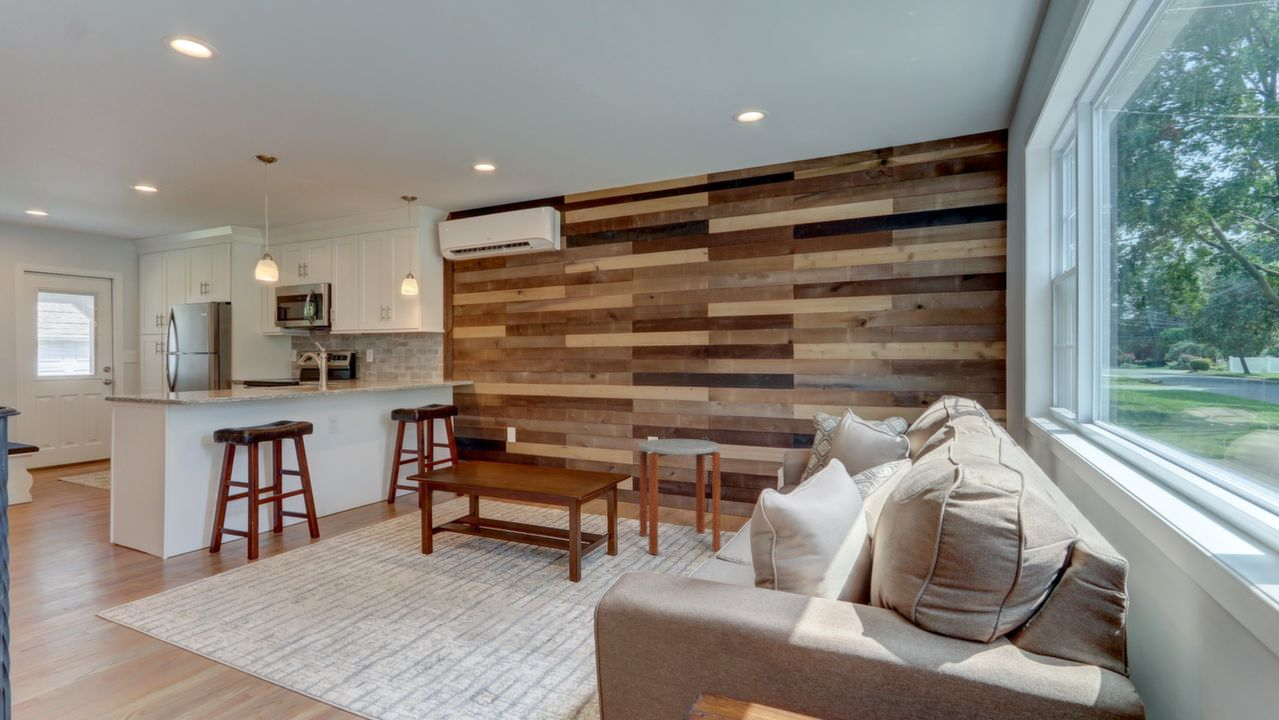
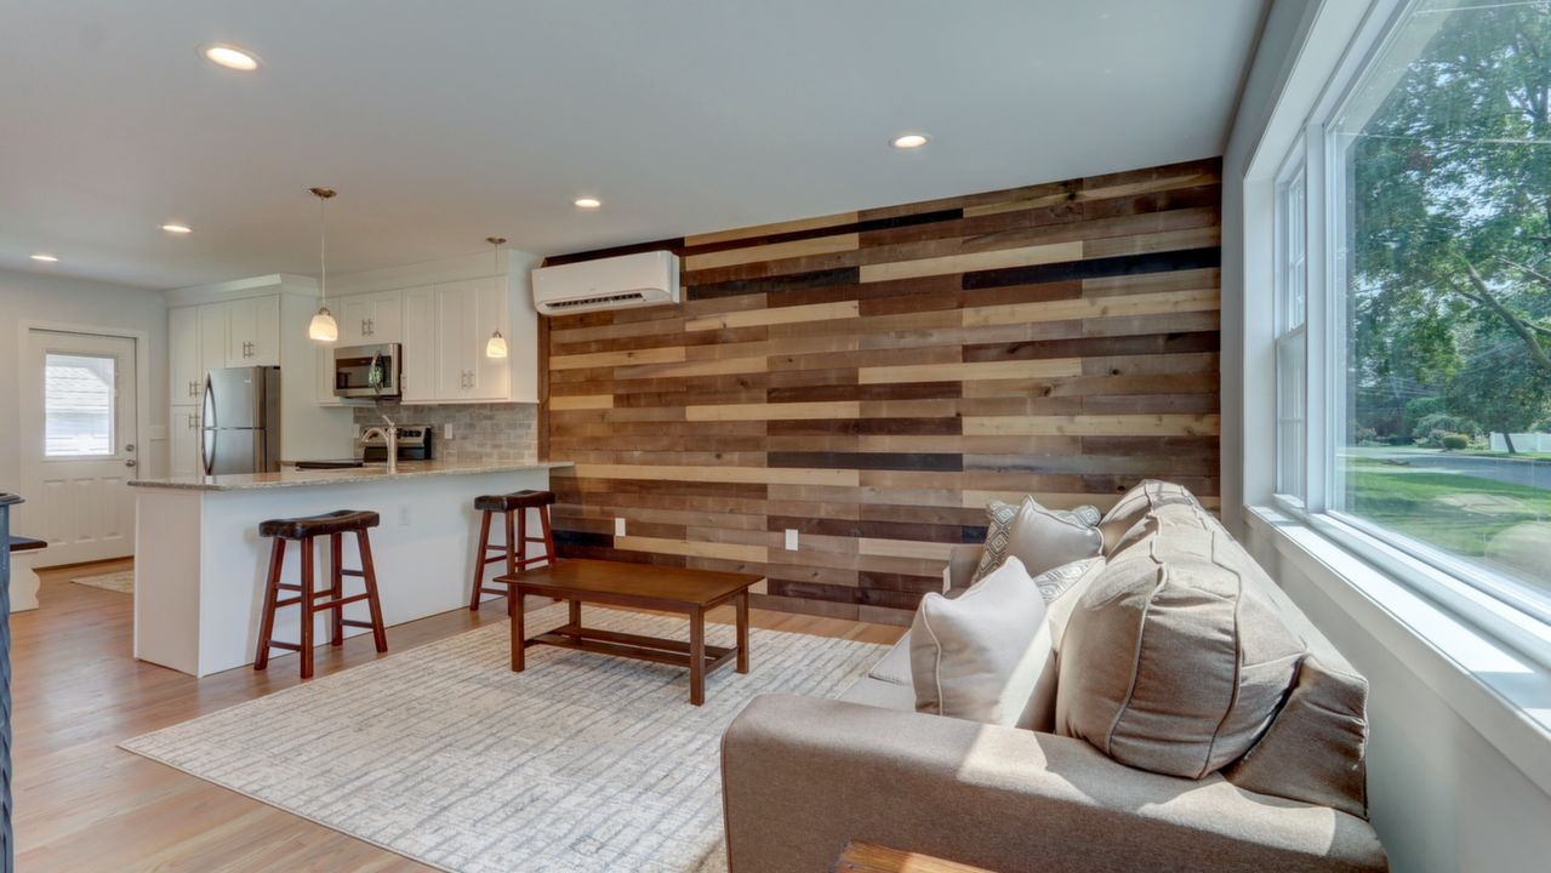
- side table (696, 493)
